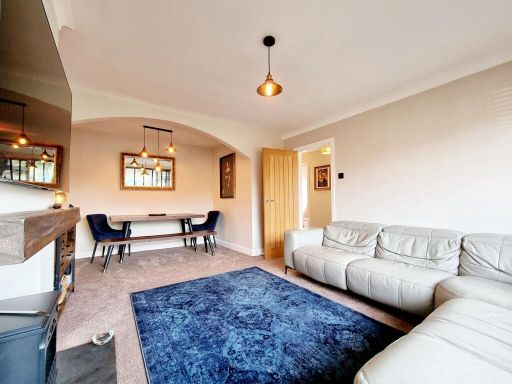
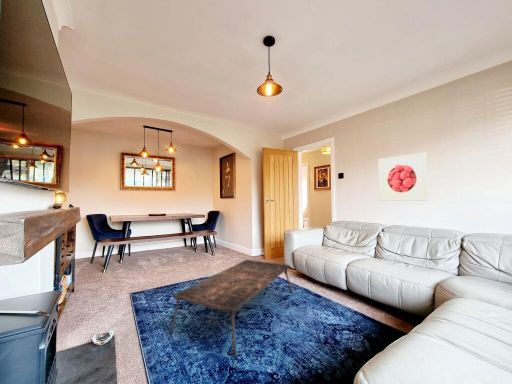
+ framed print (401, 178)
+ coffee table (241, 293)
